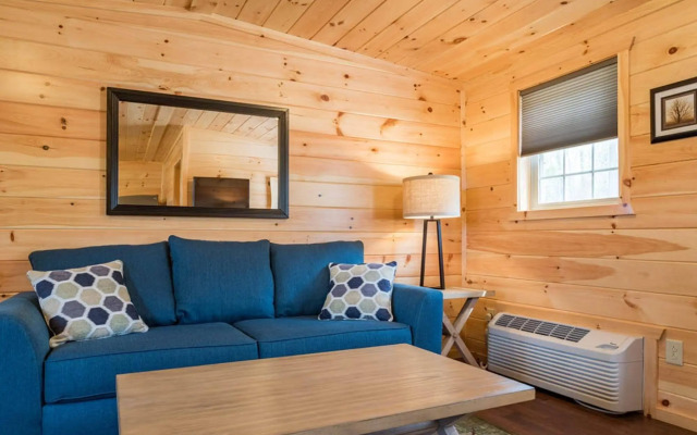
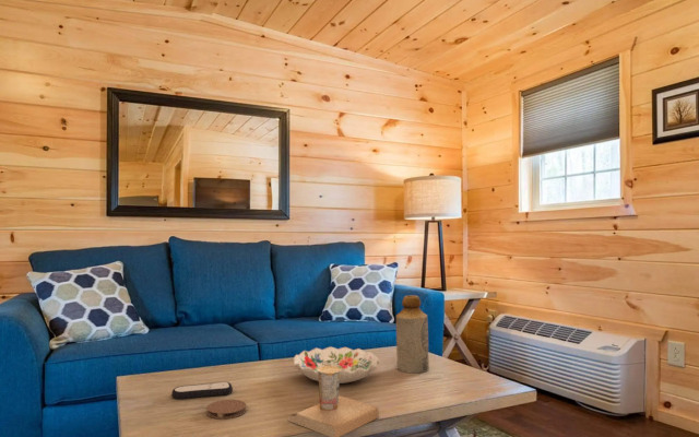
+ decorative bowl (335, 365)
+ cup (330, 393)
+ remote control (202, 390)
+ bottle (412, 332)
+ coaster (226, 409)
